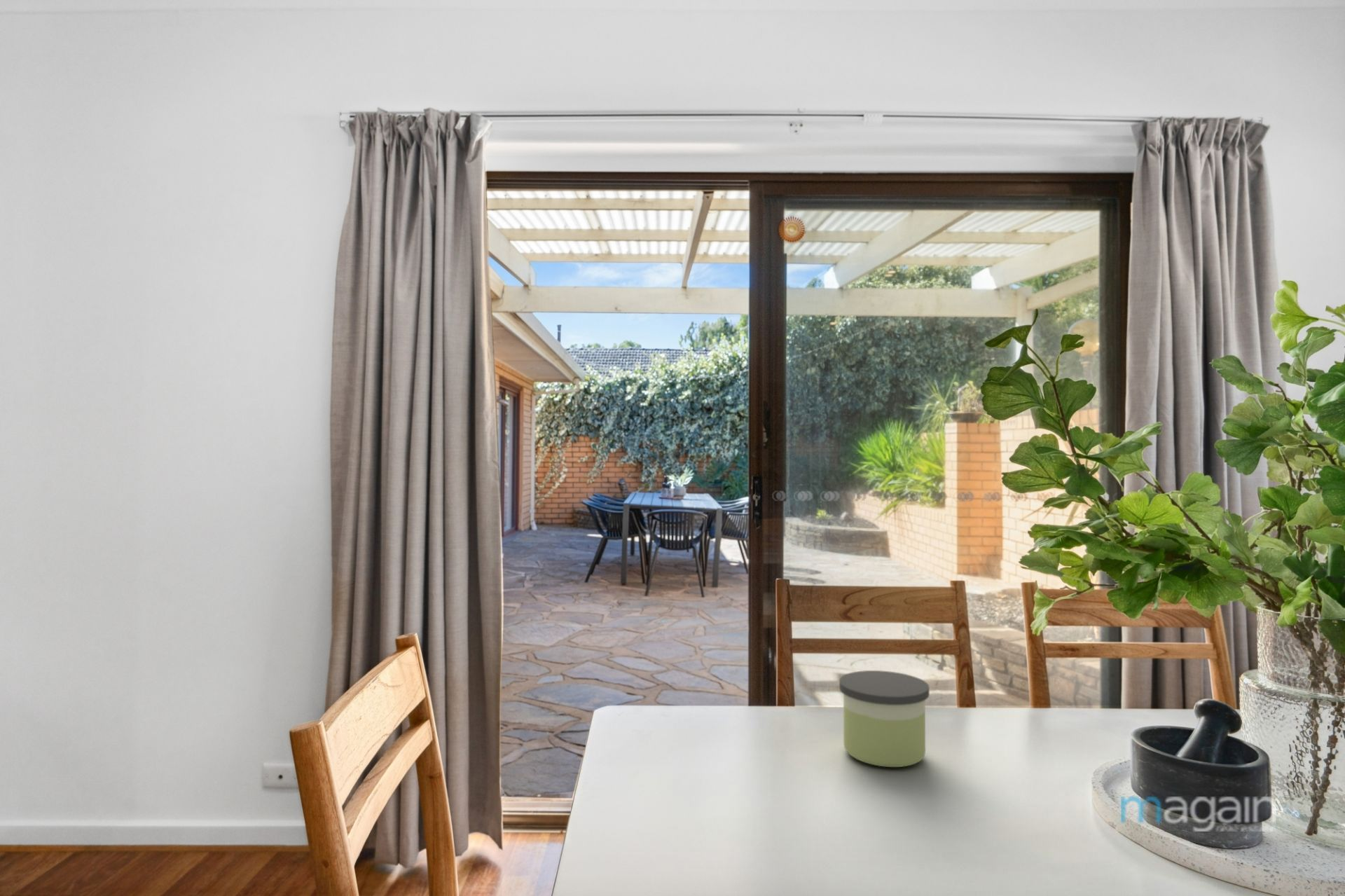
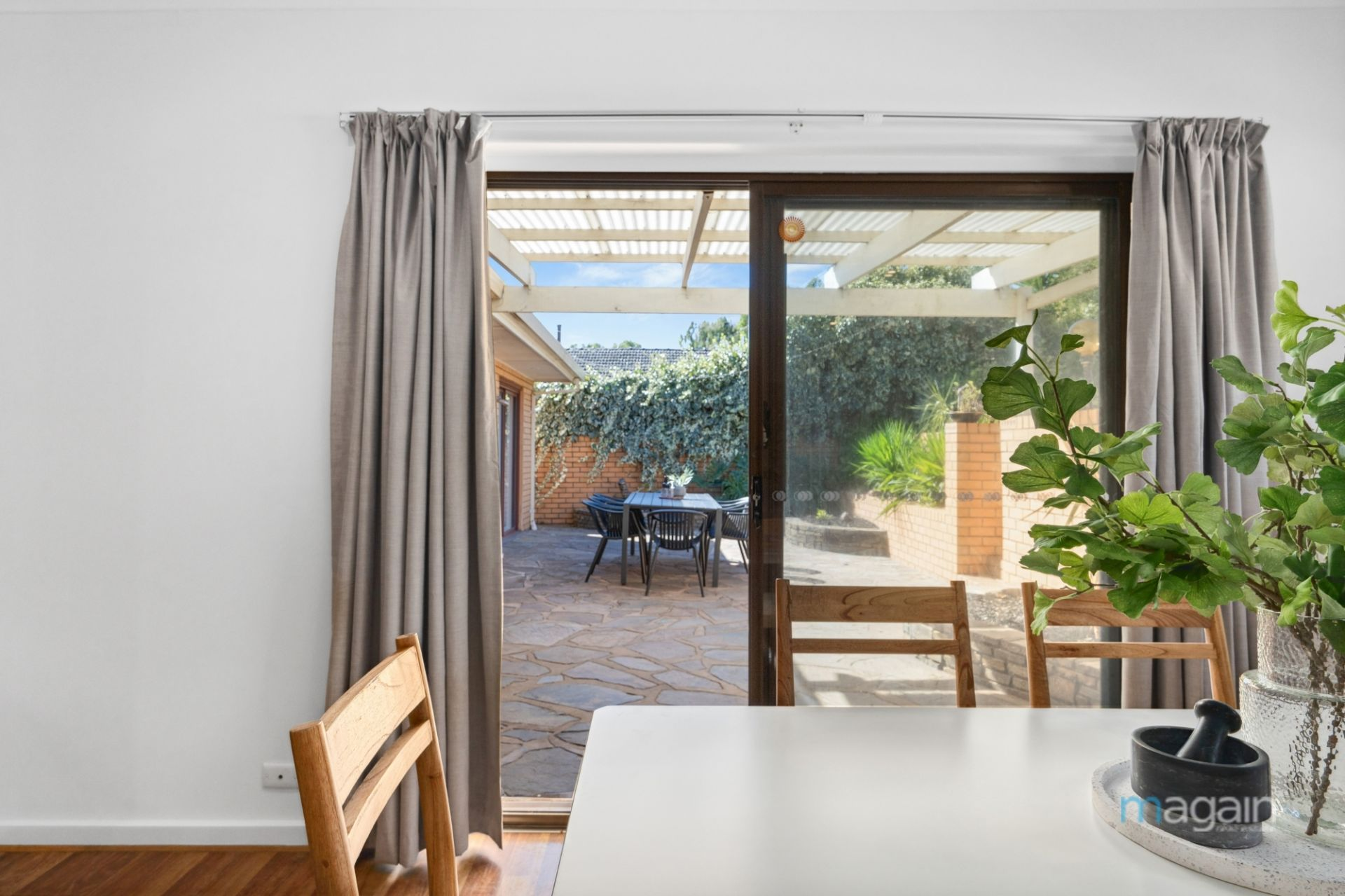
- candle (883, 718)
